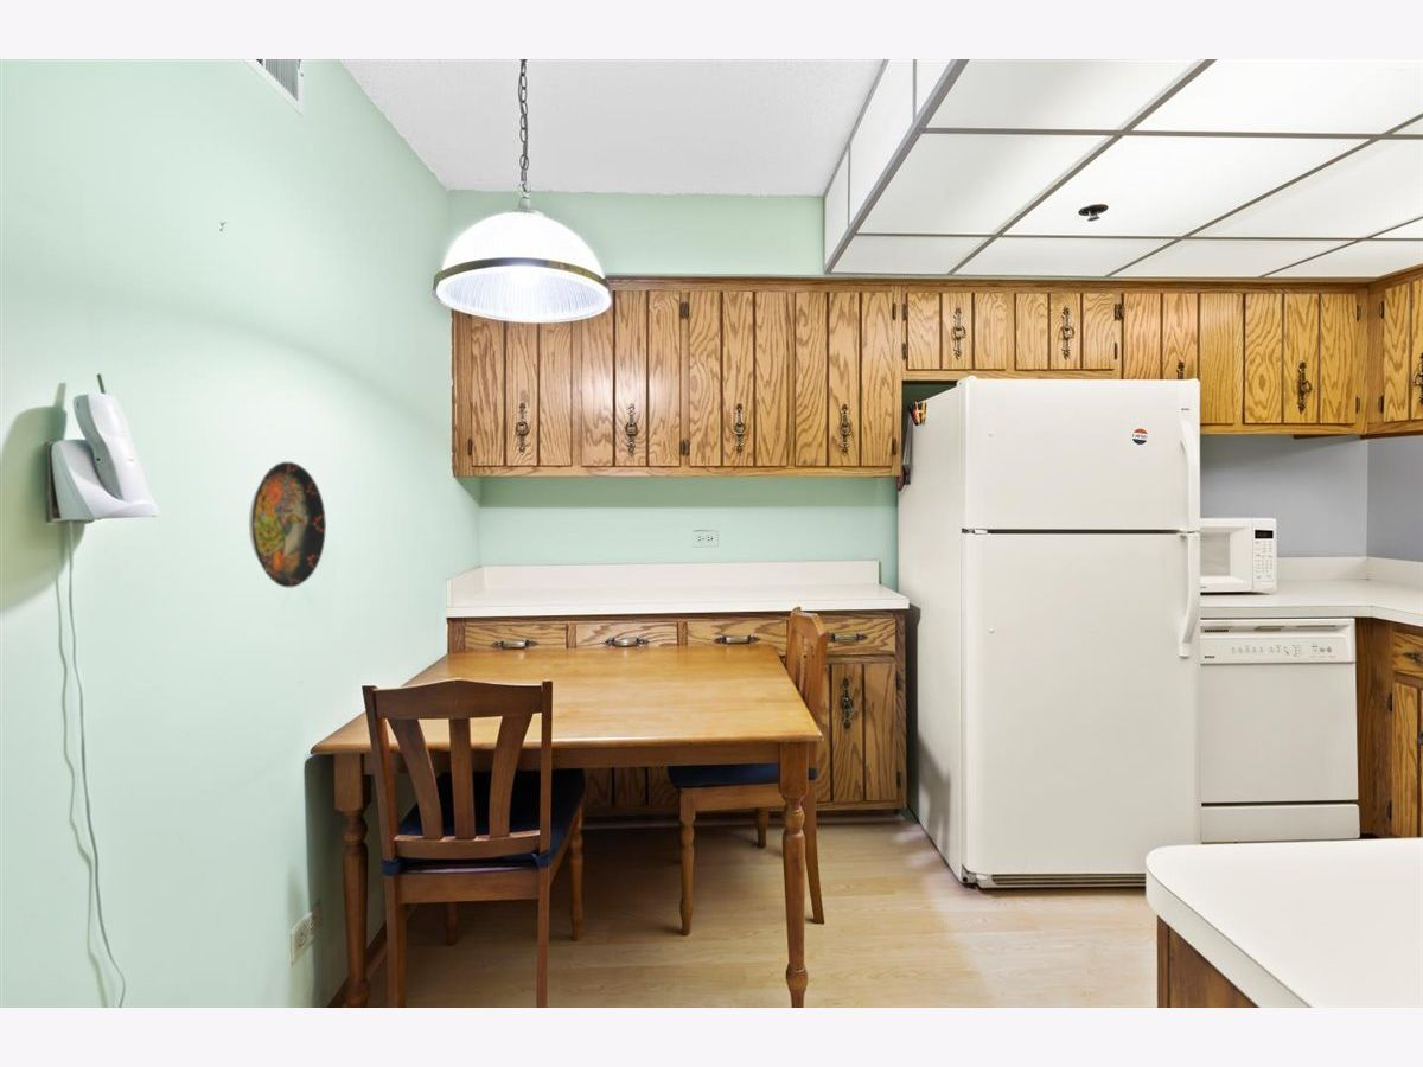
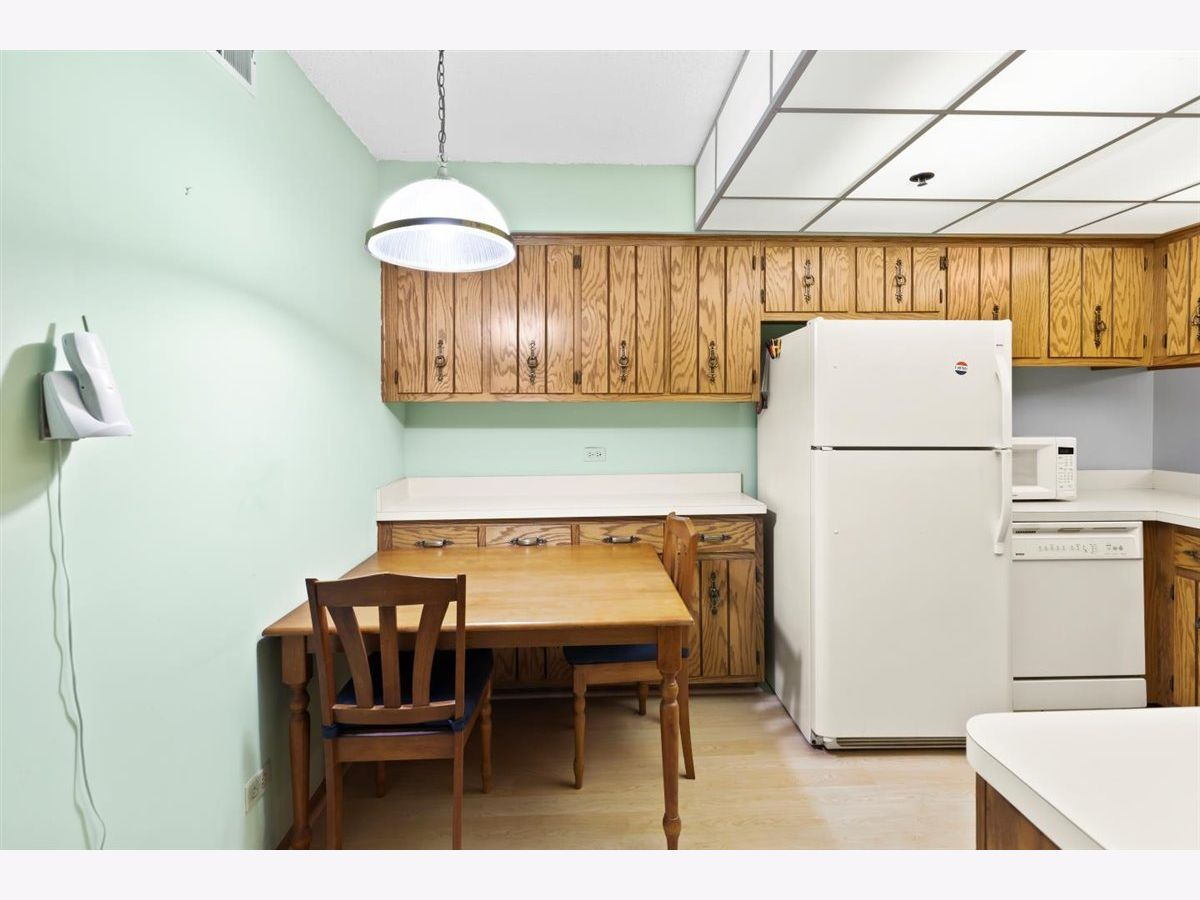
- decorative plate (286, 524)
